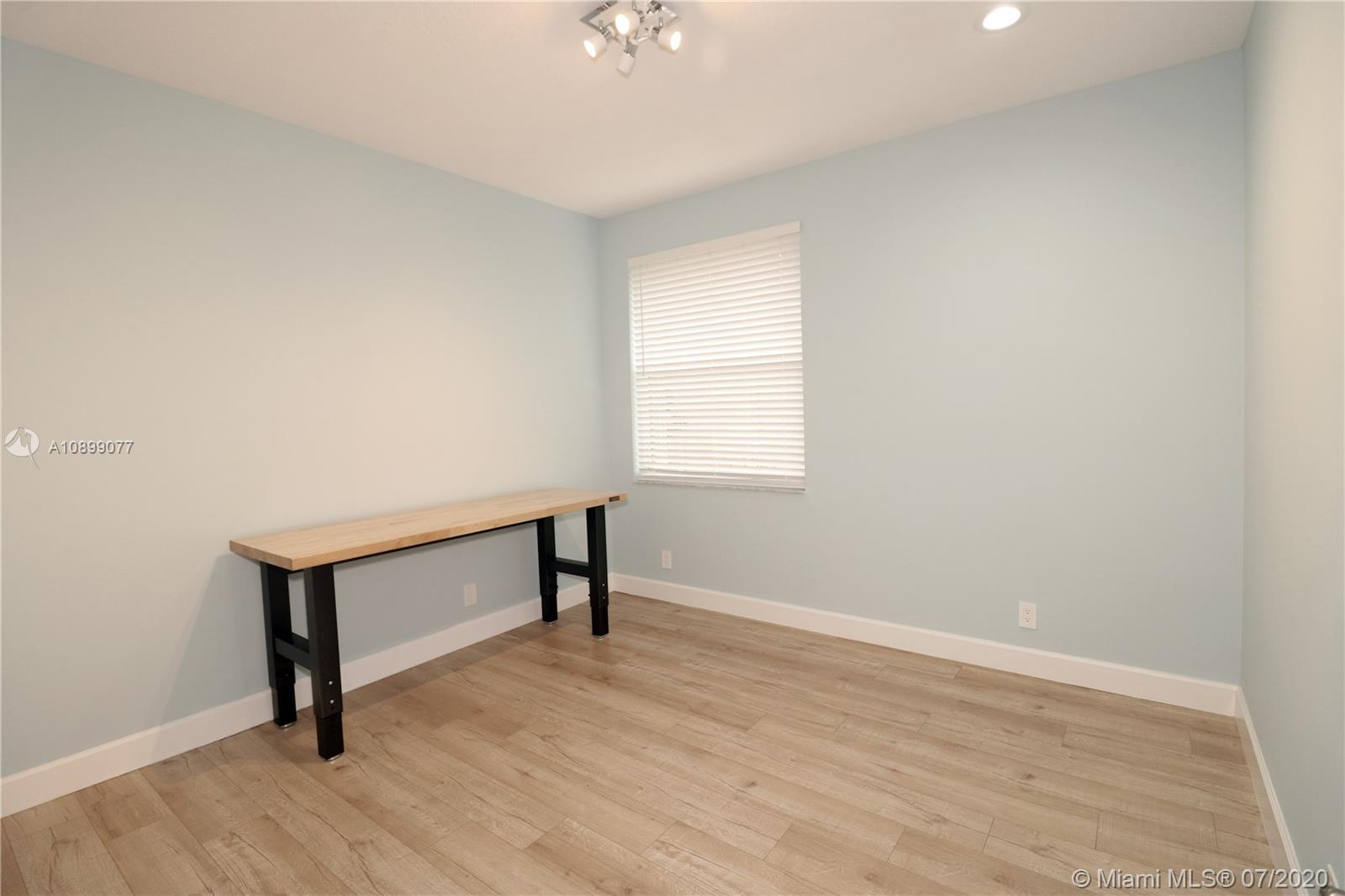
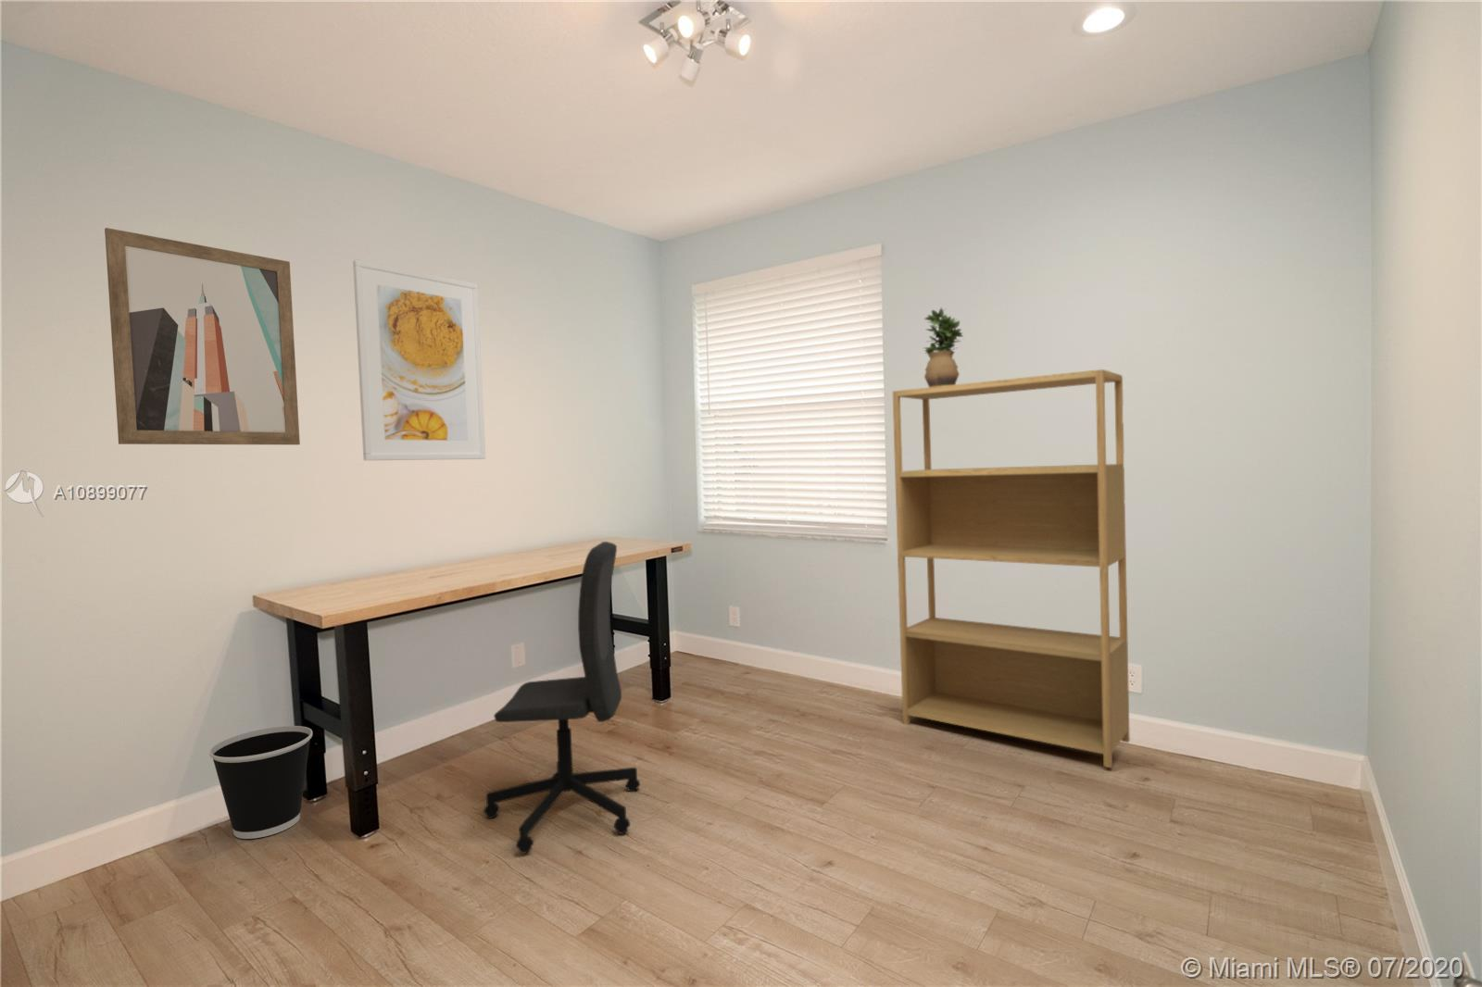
+ potted plant (945, 347)
+ office chair (566, 680)
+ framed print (423, 367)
+ bookshelf (1006, 560)
+ wall art (210, 346)
+ wastebasket (264, 782)
